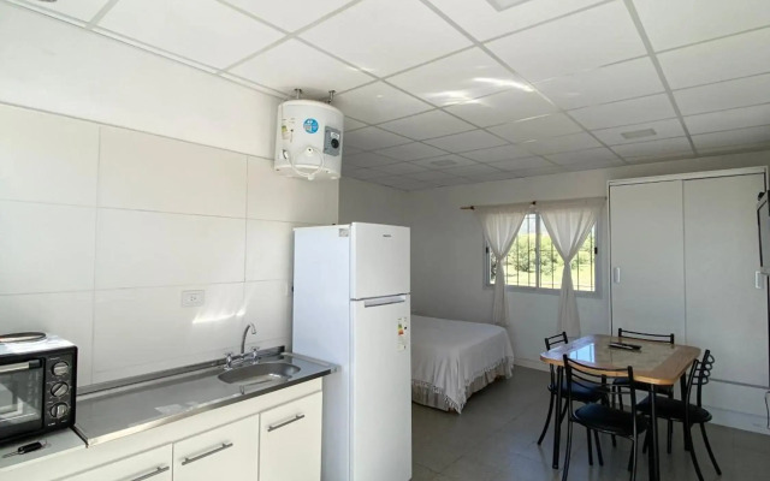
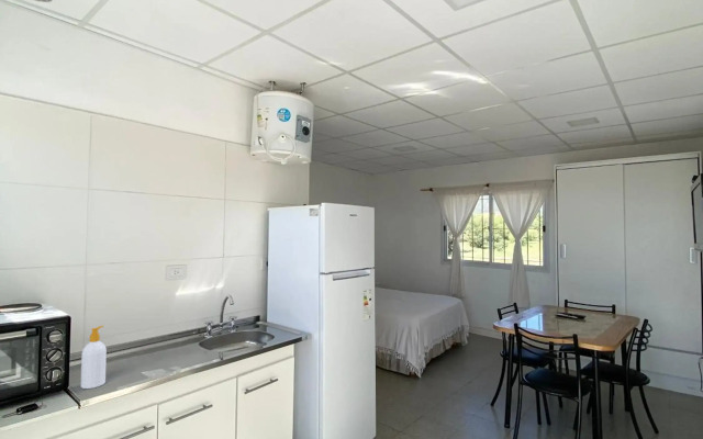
+ soap bottle (94, 356)
